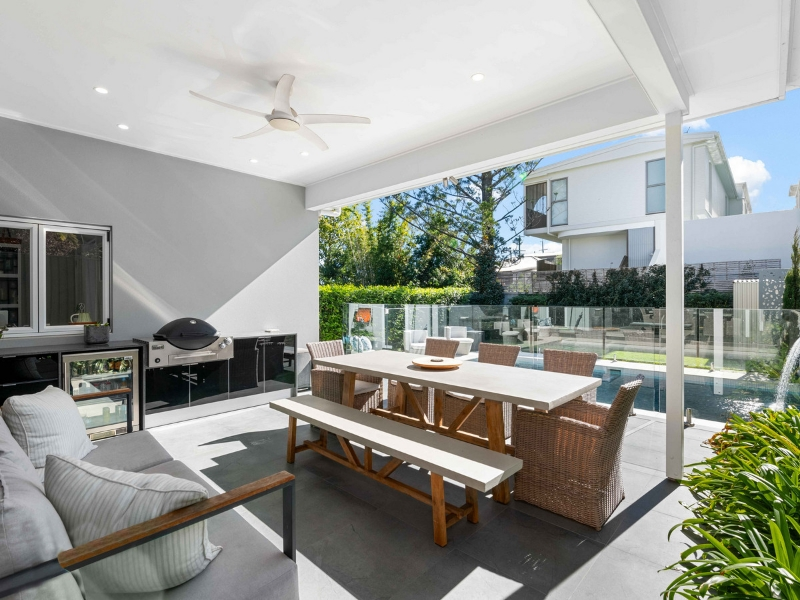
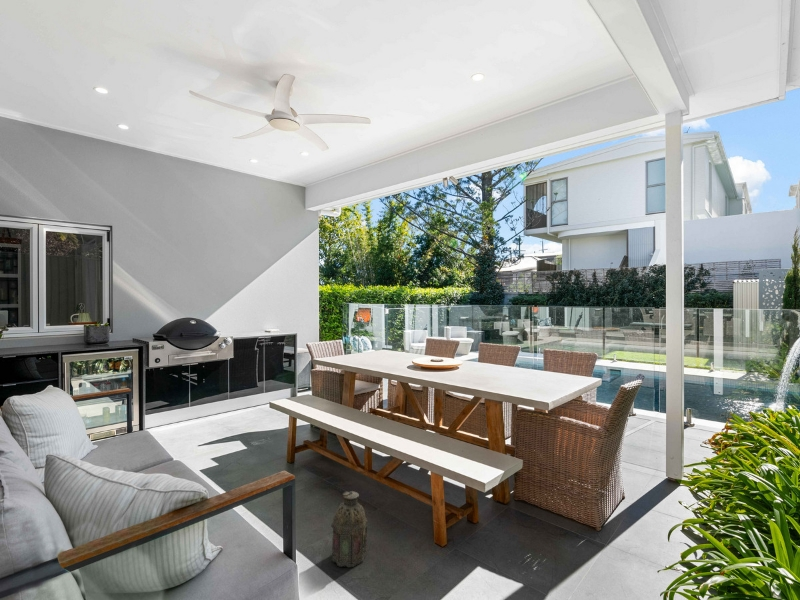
+ lantern (349, 524)
